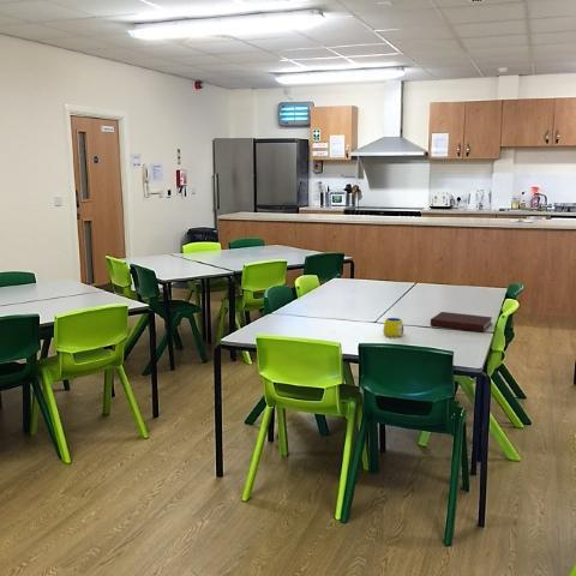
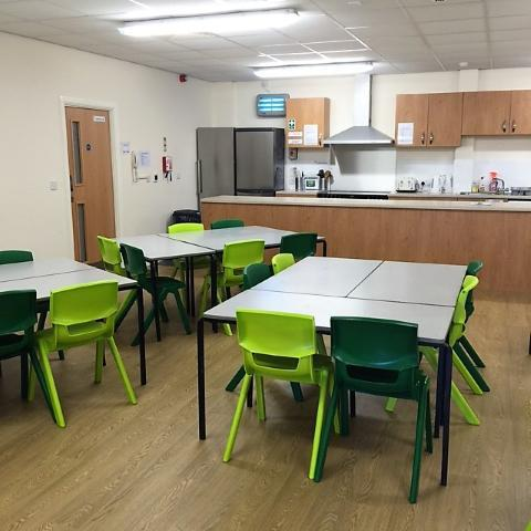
- notebook (461, 320)
- mug (394, 326)
